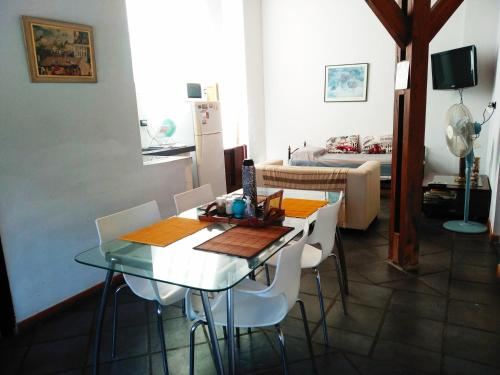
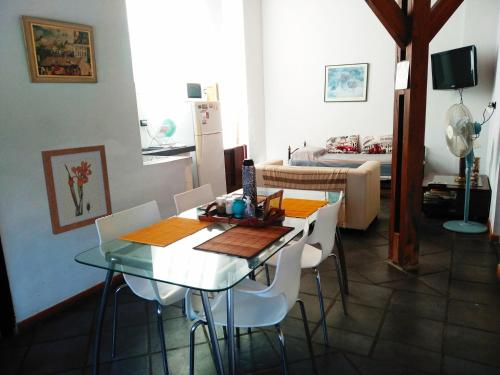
+ wall art (79, 187)
